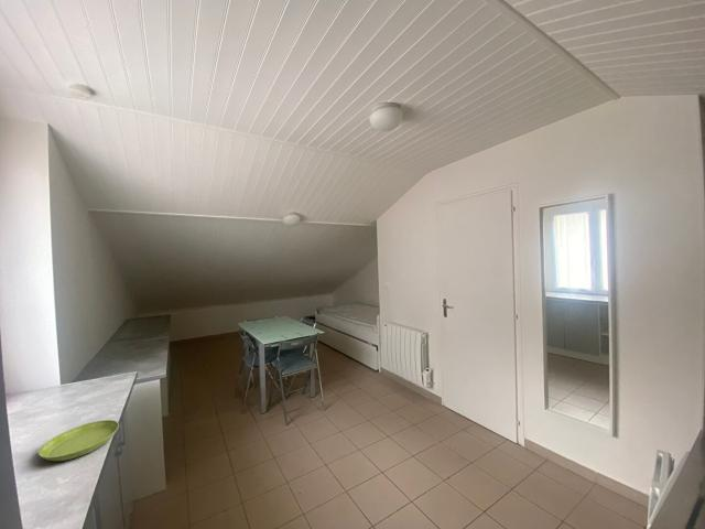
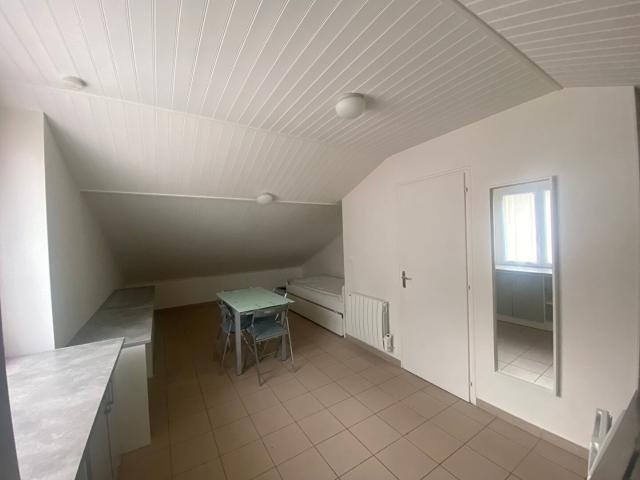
- saucer (82, 441)
